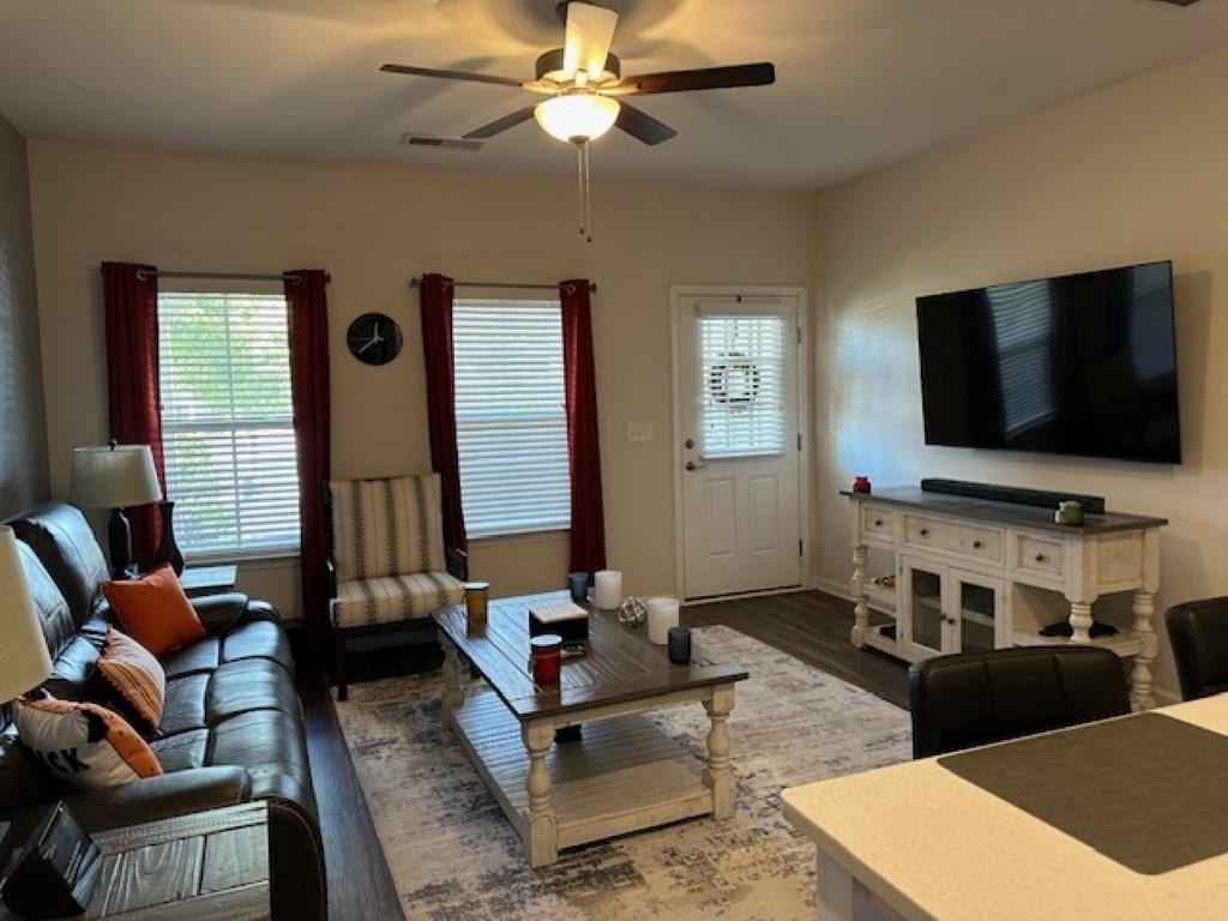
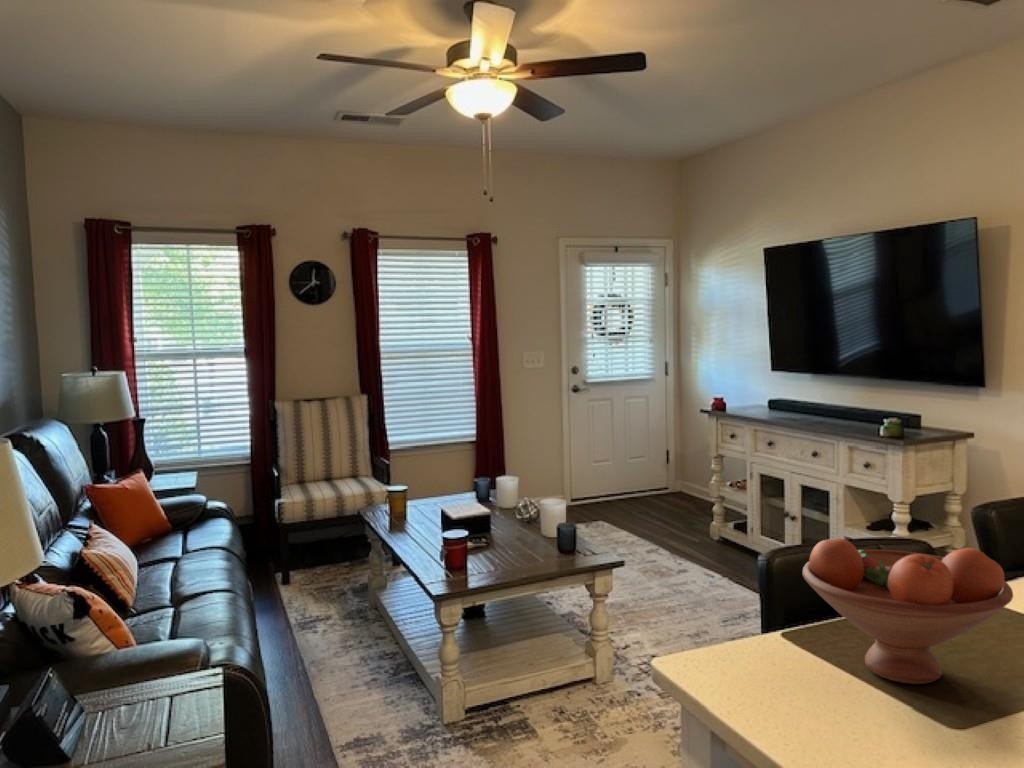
+ fruit bowl (901, 604)
